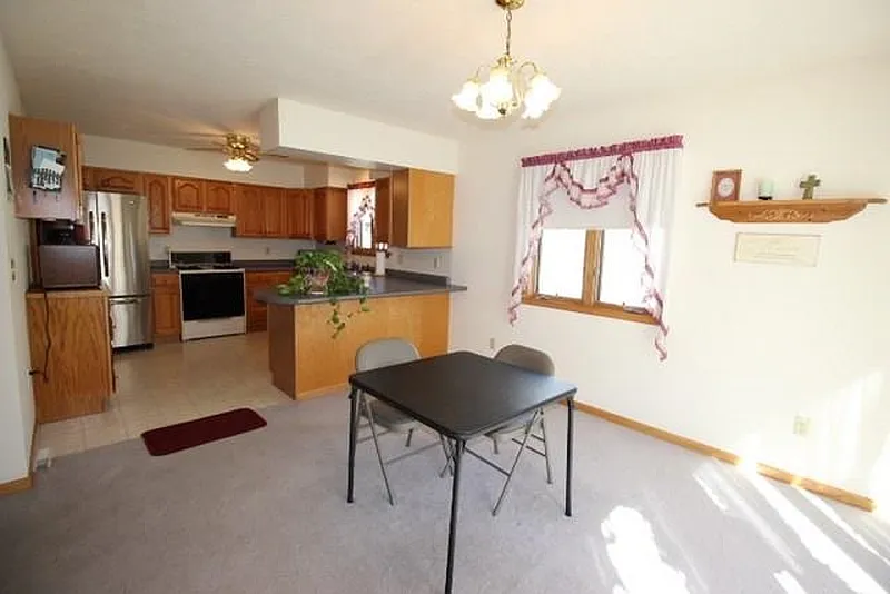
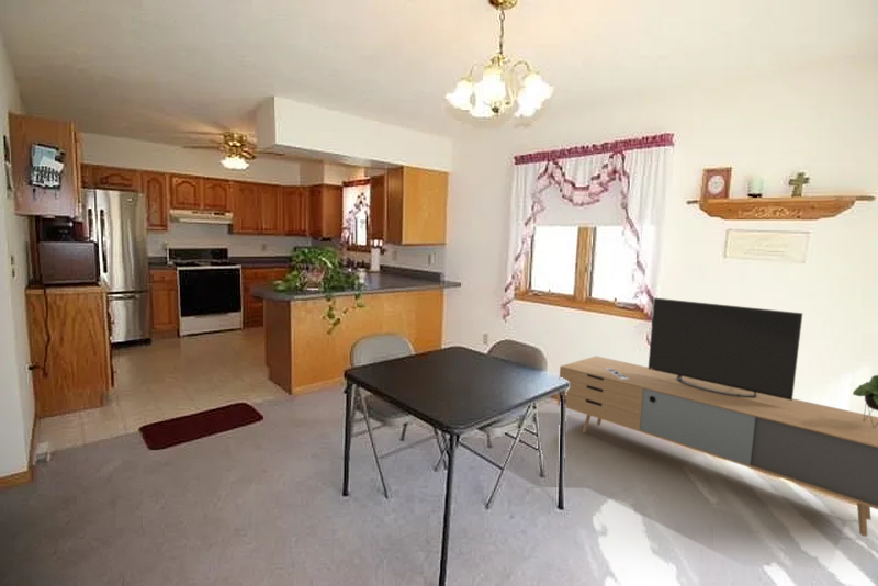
+ media console (709, 387)
